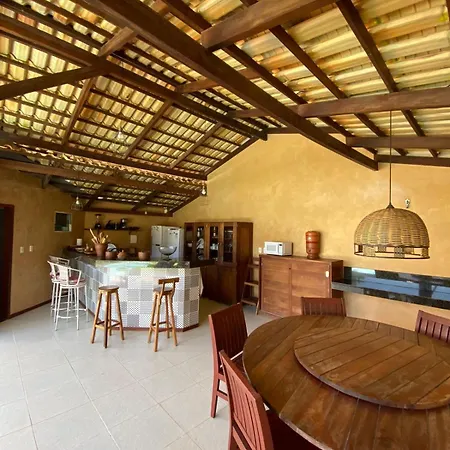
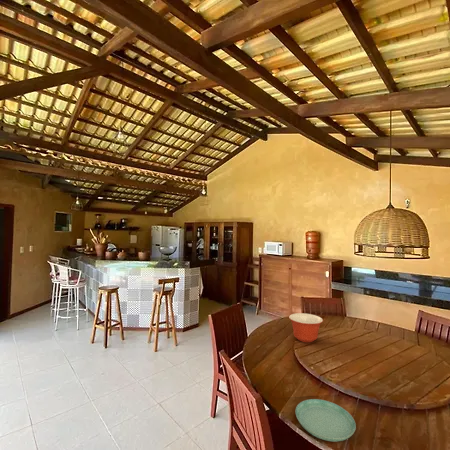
+ mixing bowl (305, 328)
+ saucer (324, 420)
